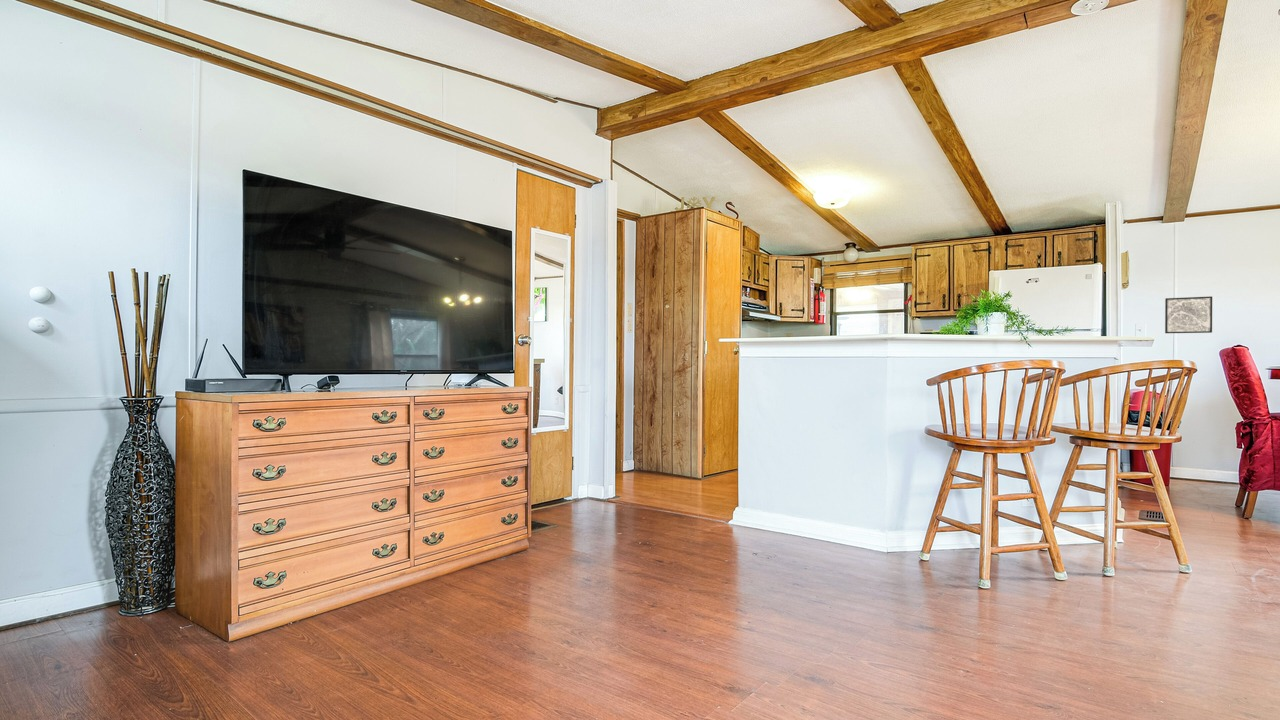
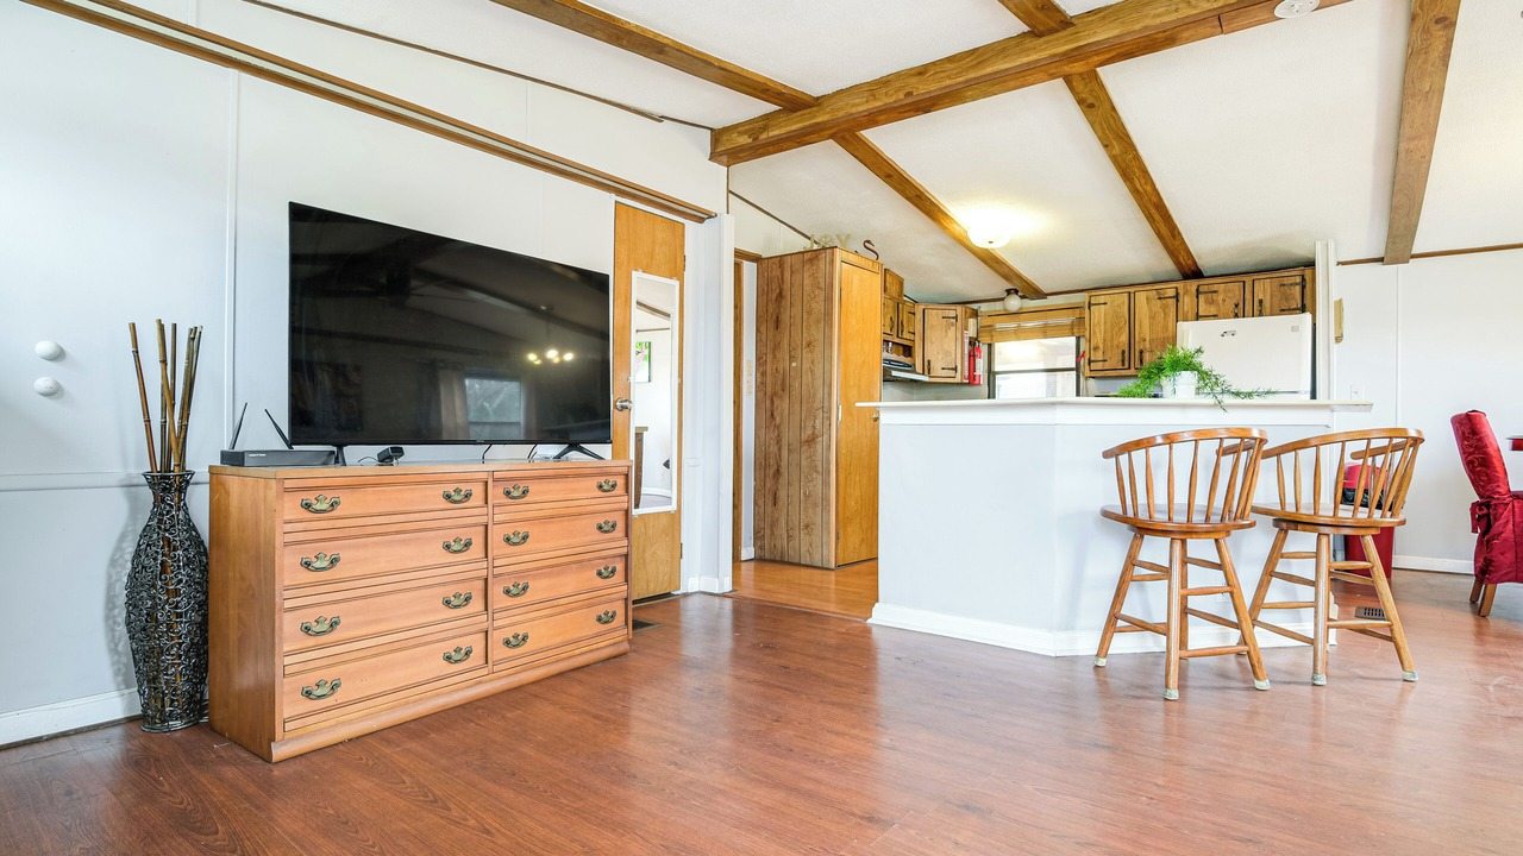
- wall art (1188, 315)
